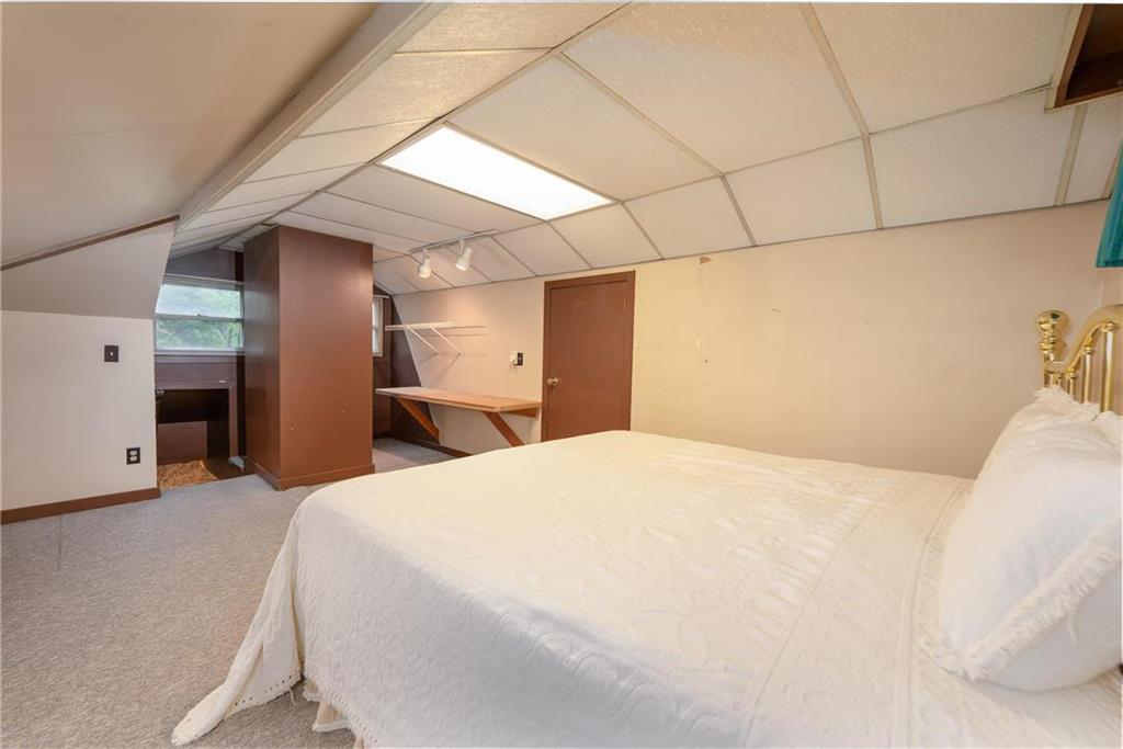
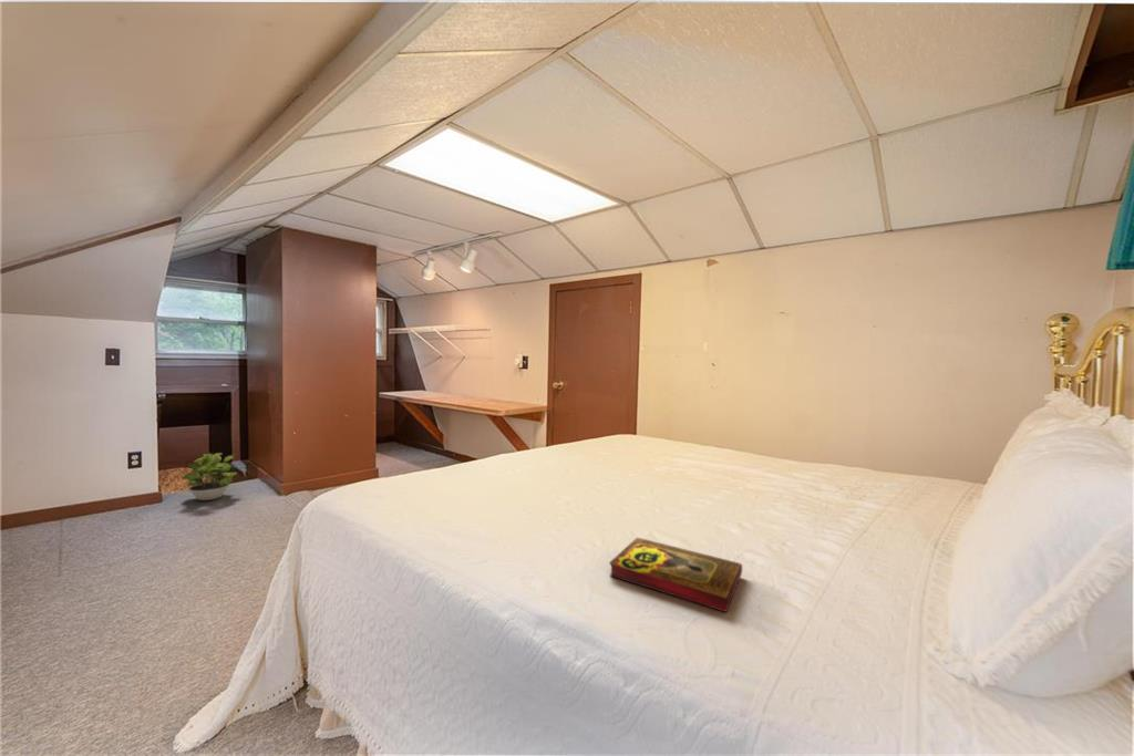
+ potted plant (208, 474)
+ book (676, 569)
